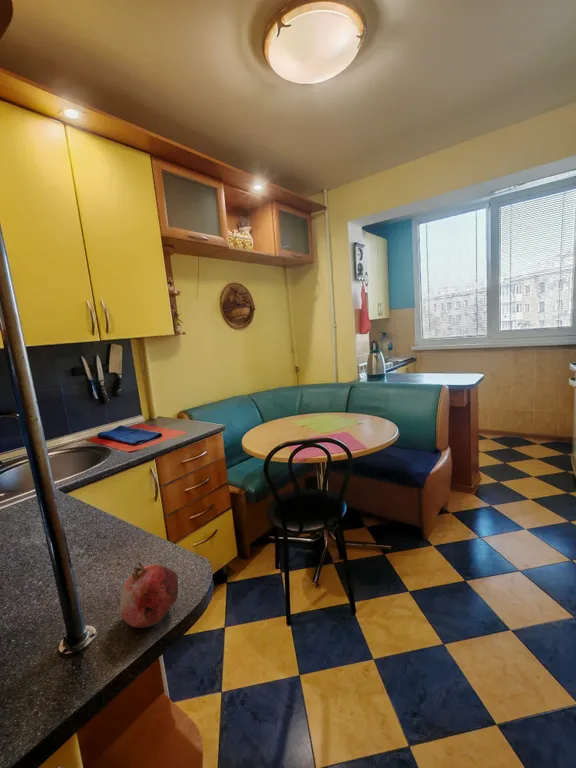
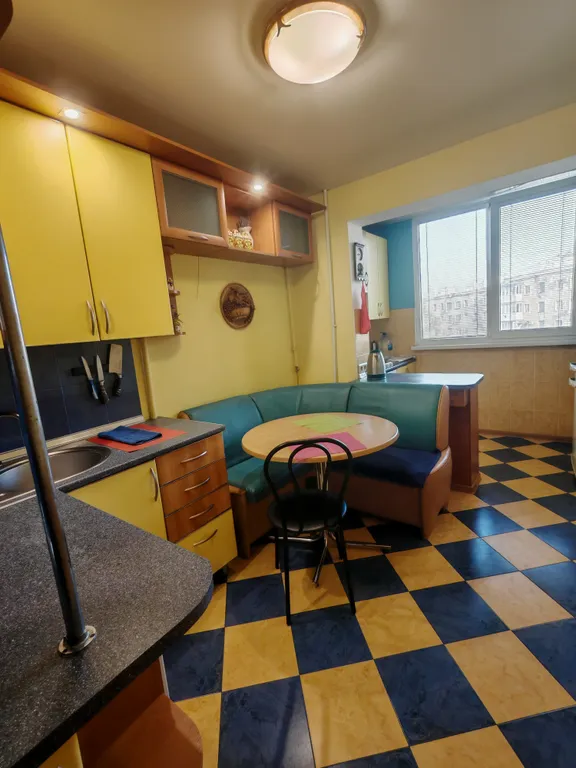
- fruit (148, 588)
